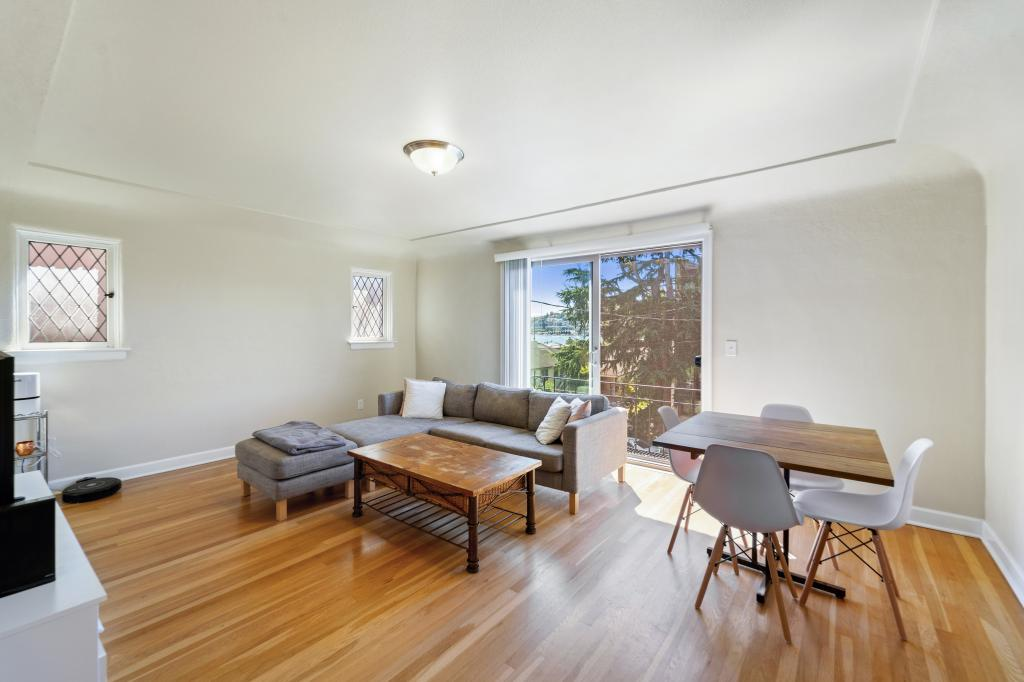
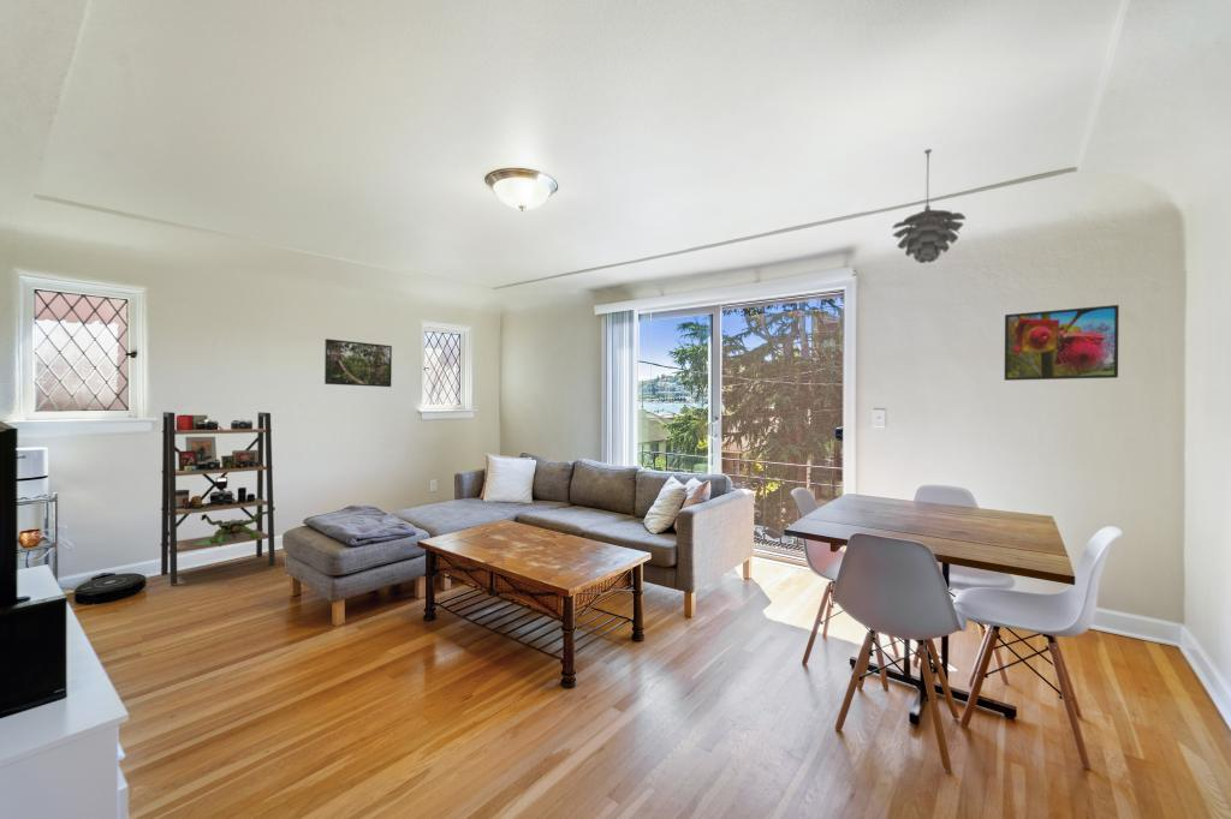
+ shelving unit (221, 490)
+ pendant light (928, 205)
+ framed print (1058, 345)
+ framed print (359, 364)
